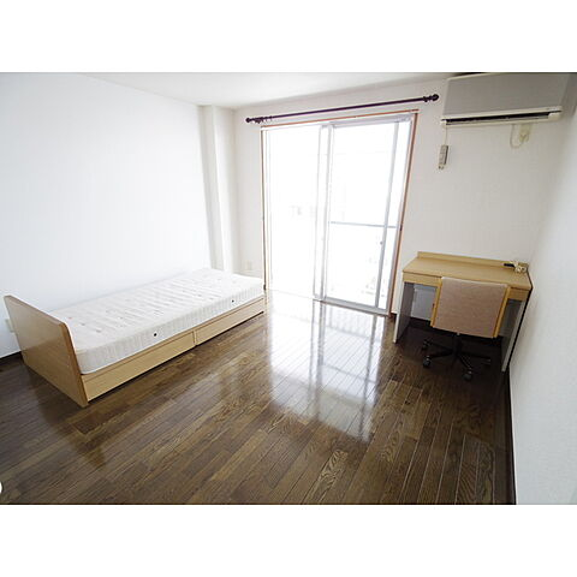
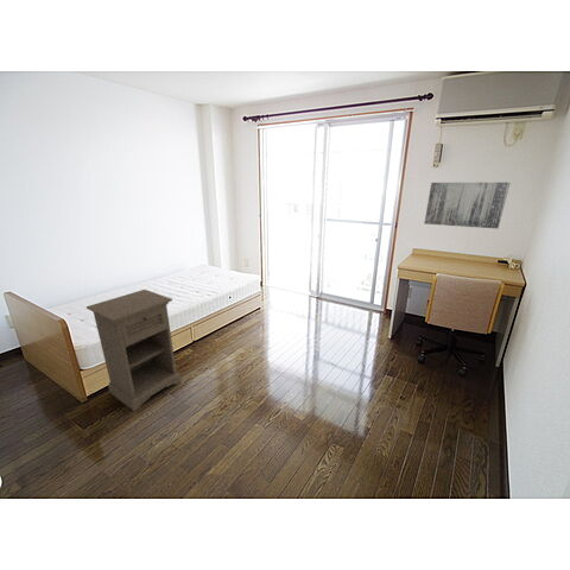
+ nightstand (139, 347)
+ wall art (463, 204)
